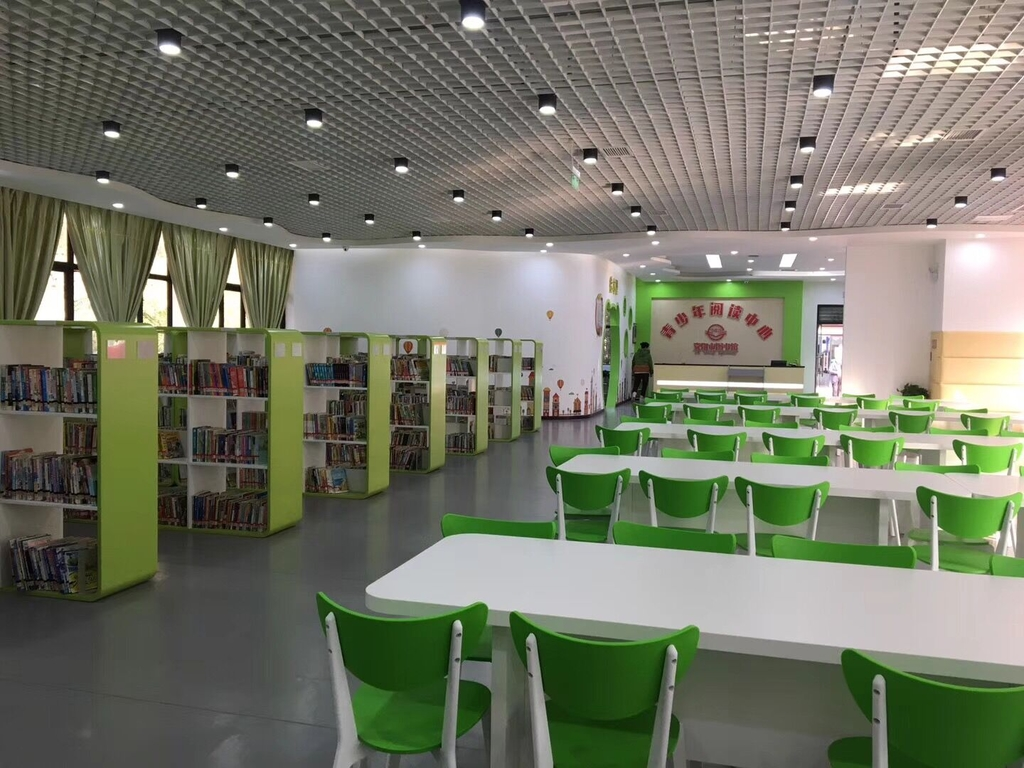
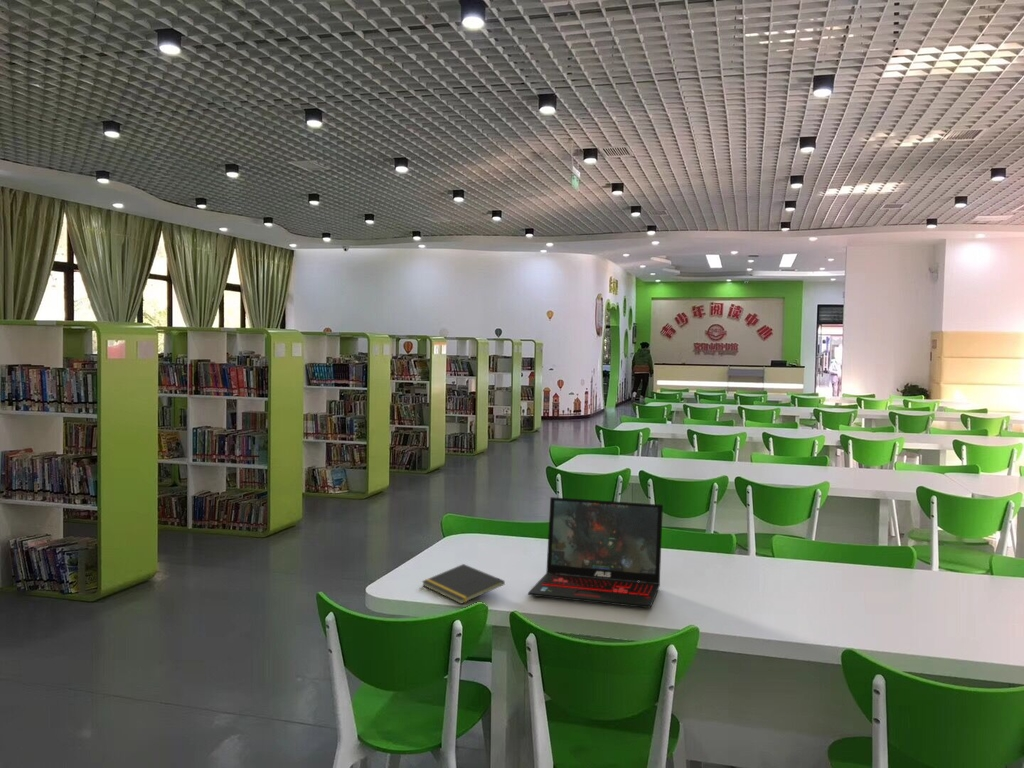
+ notepad (462, 582)
+ laptop (597, 549)
